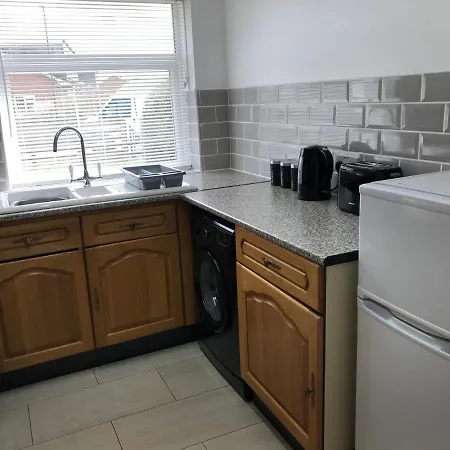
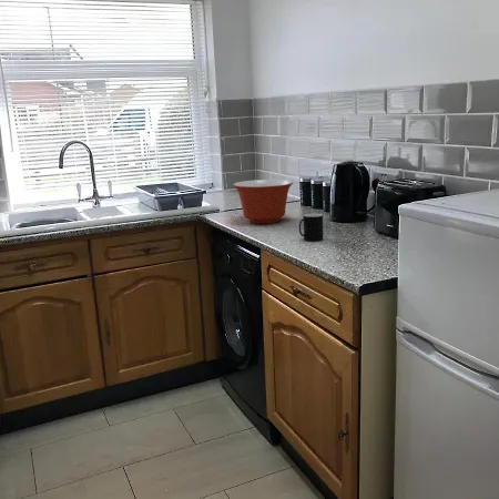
+ mixing bowl (263, 202)
+ cup (309, 227)
